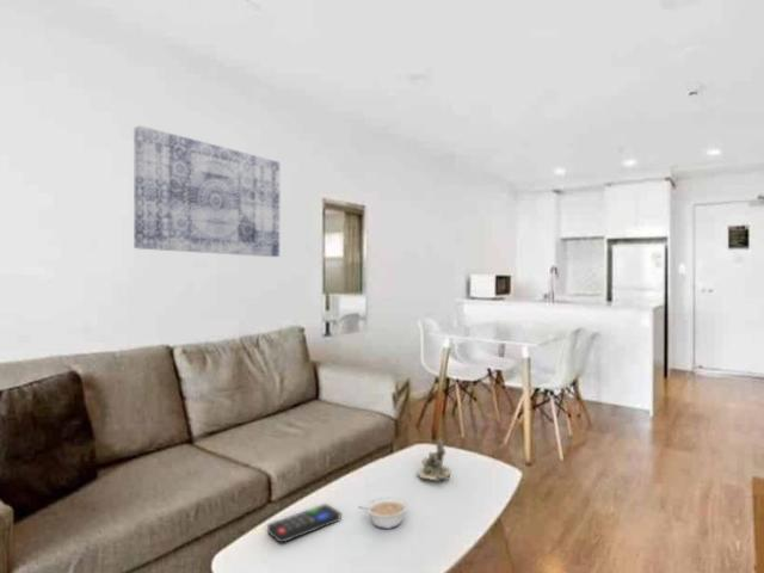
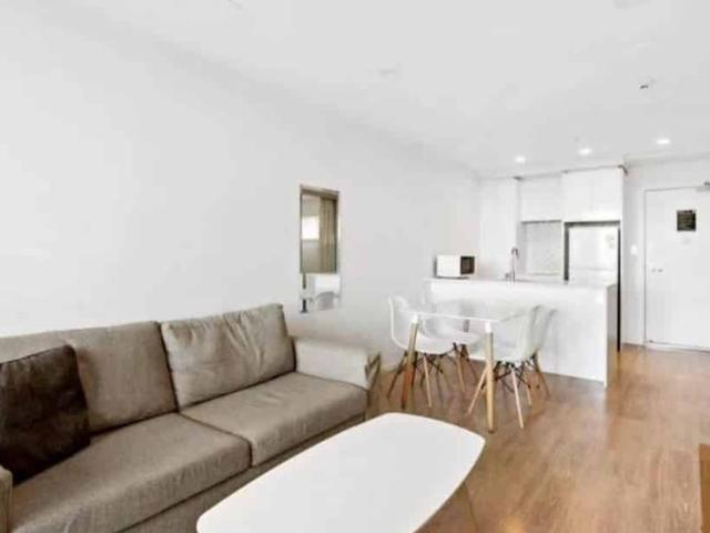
- remote control (304, 520)
- wall art (215, 199)
- succulent planter (433, 456)
- legume (386, 512)
